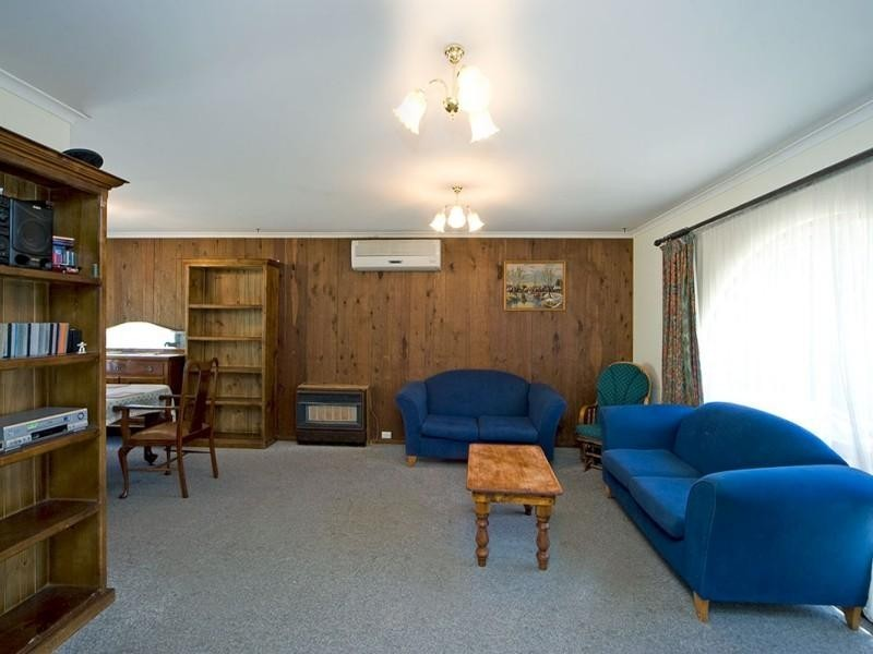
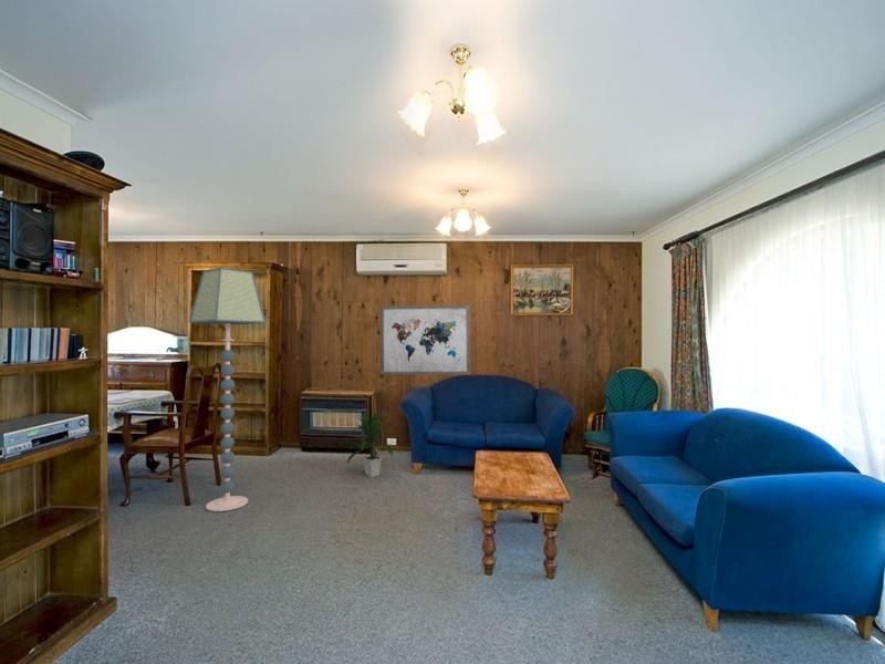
+ indoor plant (369, 443)
+ wall art (425, 340)
+ floor lamp (227, 386)
